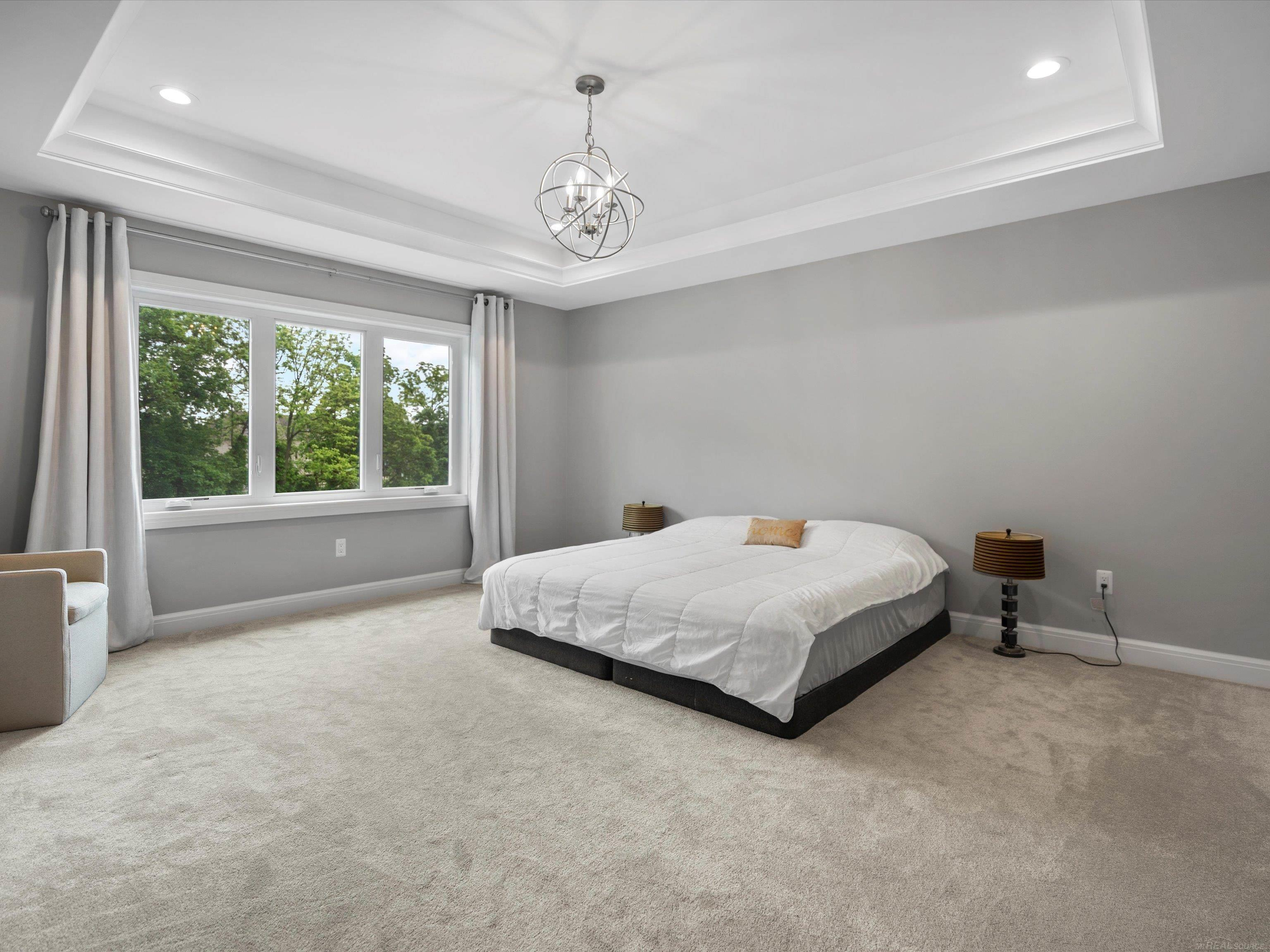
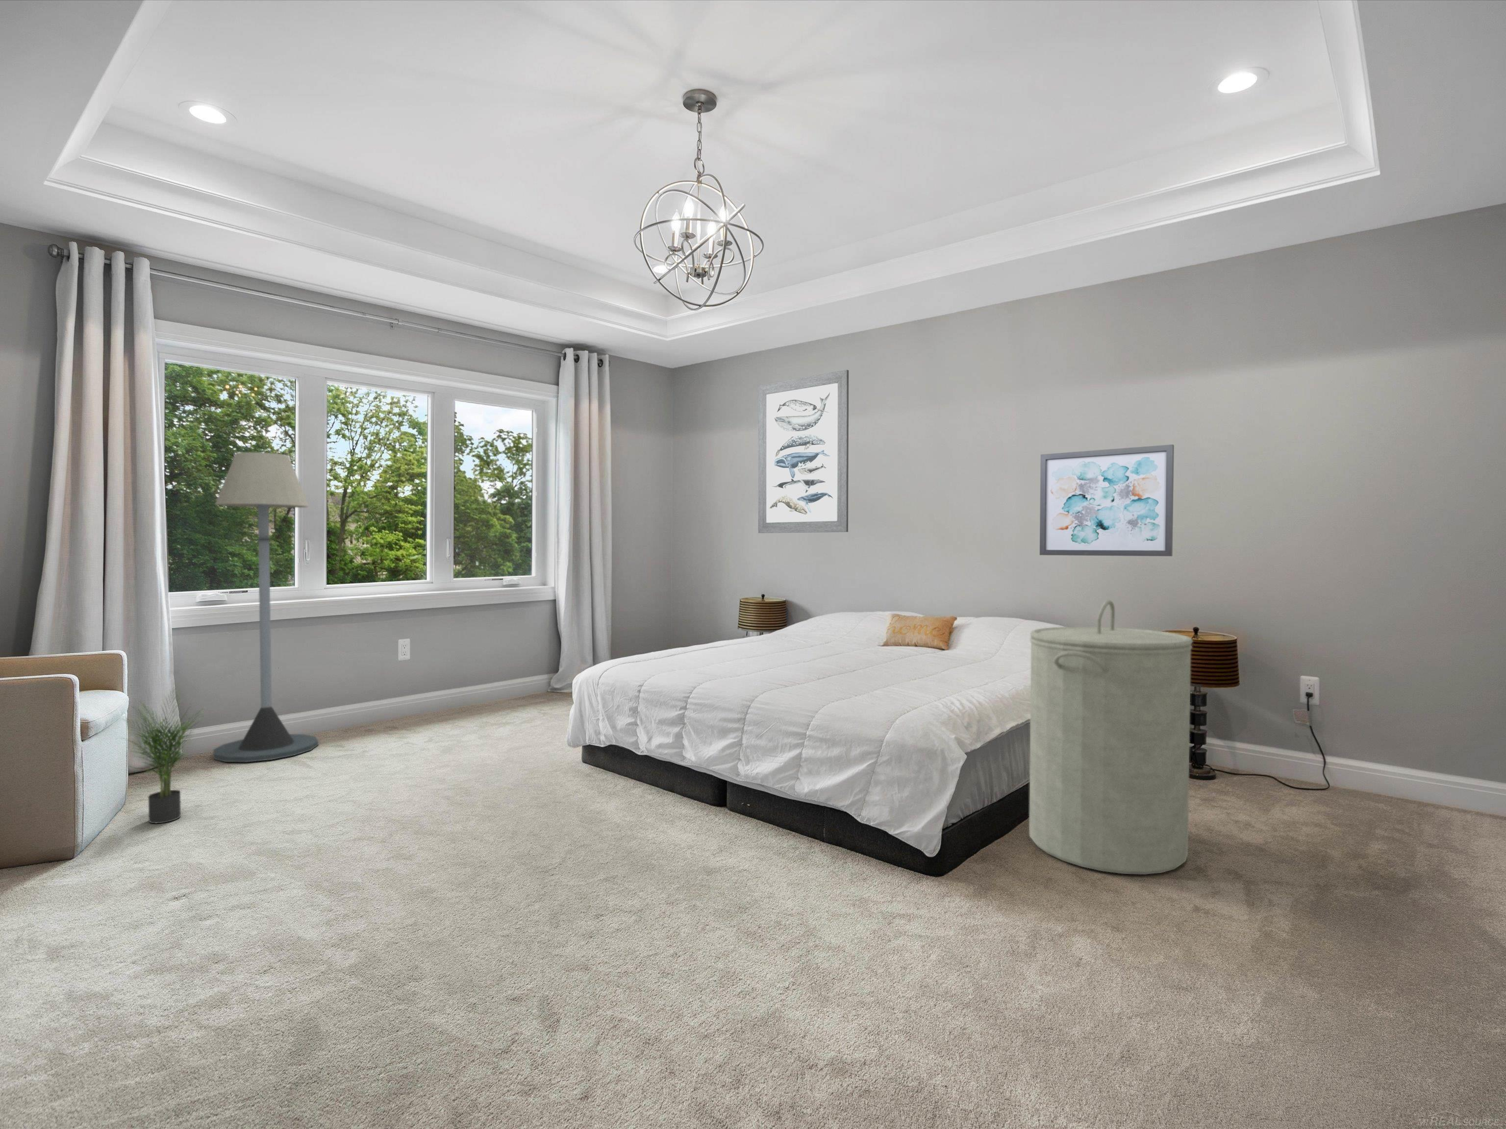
+ wall art (802, 455)
+ potted plant (162, 757)
+ laundry hamper (1106, 722)
+ floor lamp (264, 602)
+ wall art (1103, 503)
